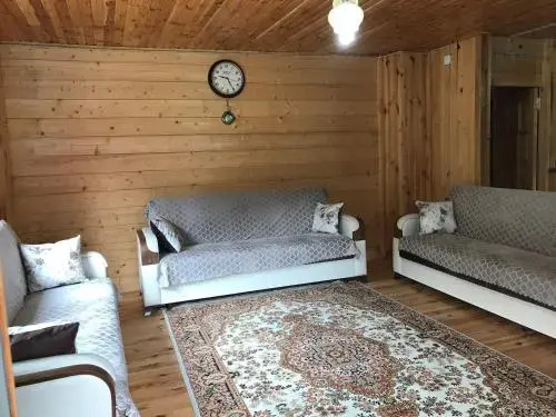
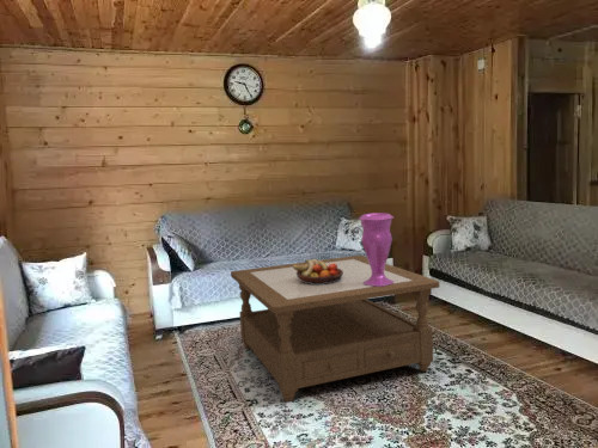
+ vase (377, 248)
+ coffee table (327, 317)
+ fruit bowl (318, 269)
